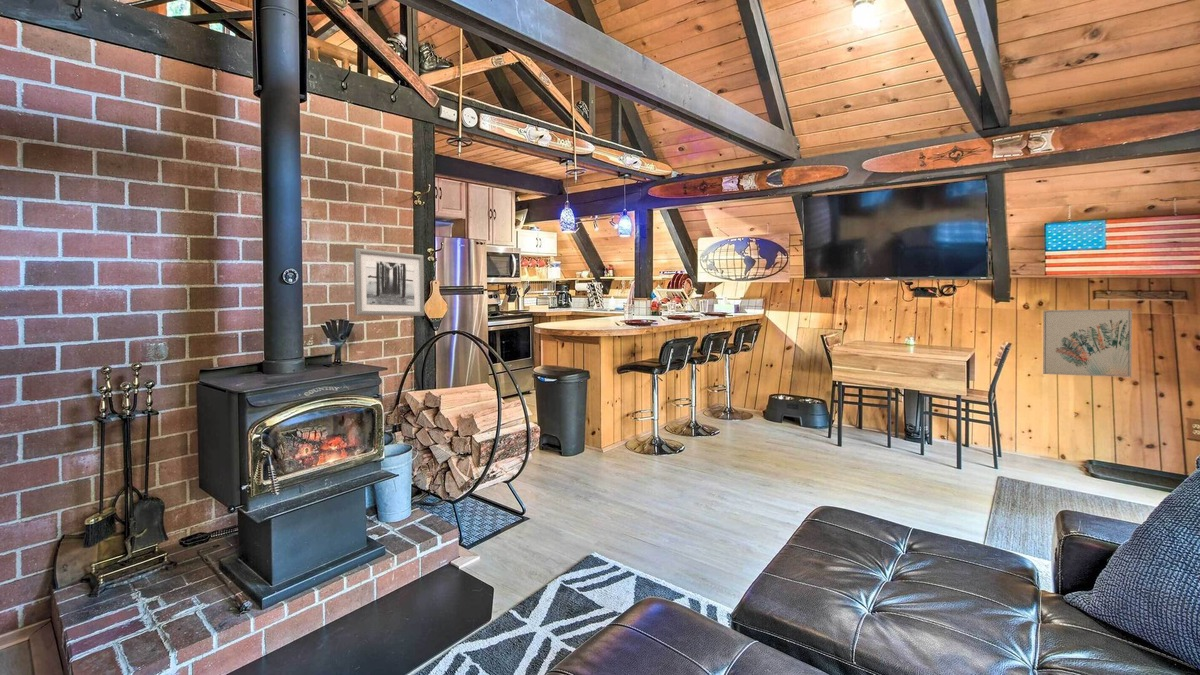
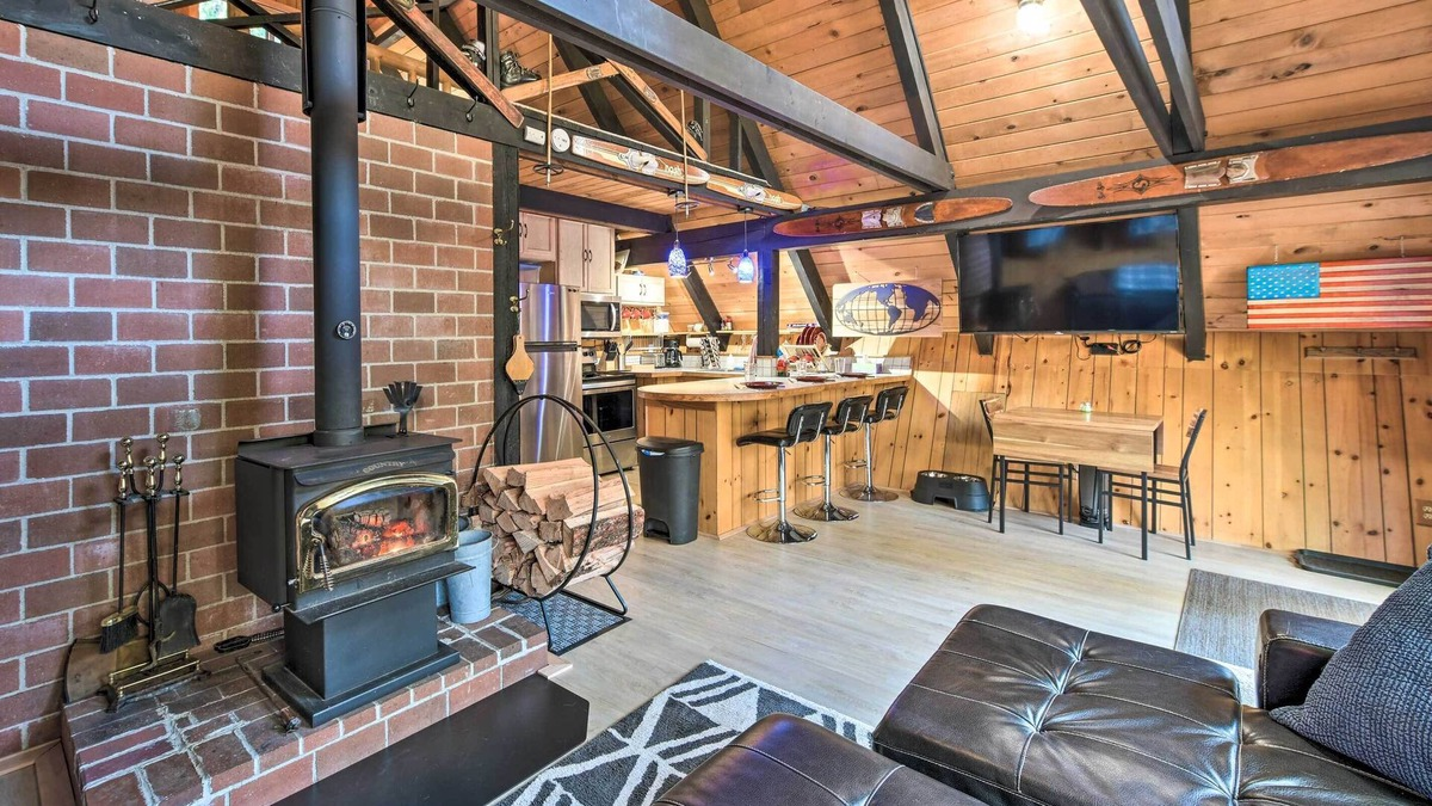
- wall art (390, 283)
- wall art (1085, 342)
